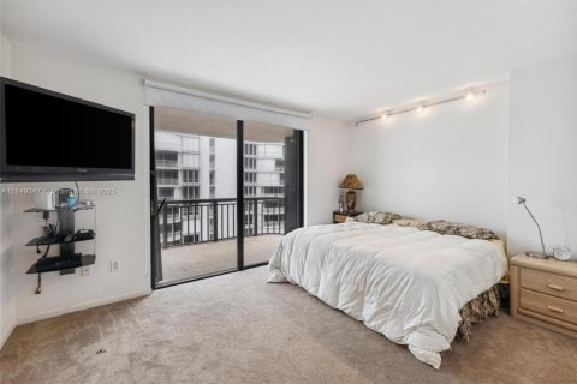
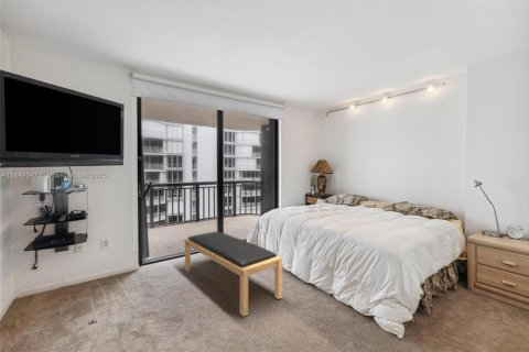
+ bench (227, 262)
